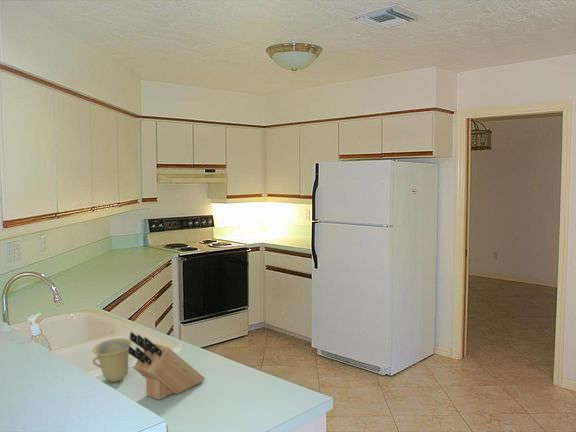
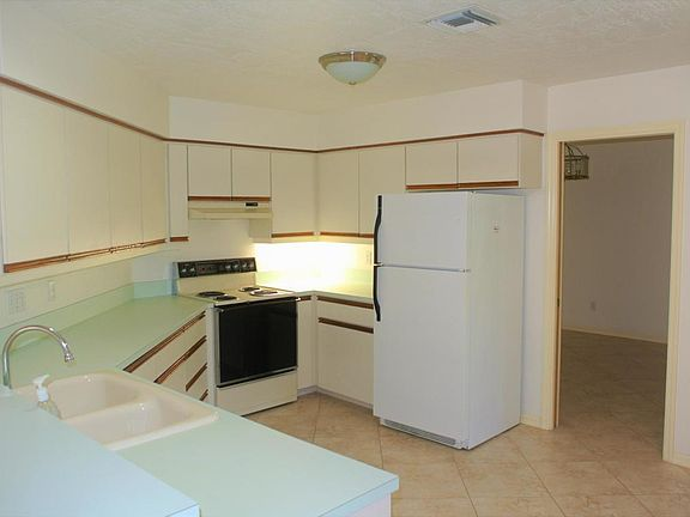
- knife block (165, 358)
- cup (112, 362)
